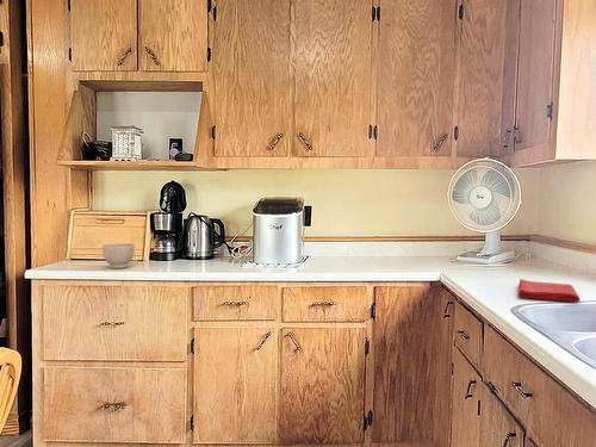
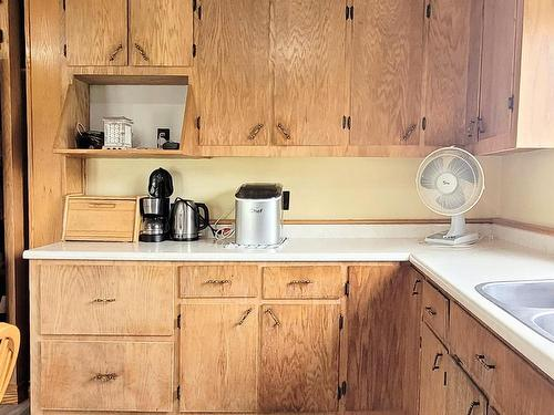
- bowl (118, 255)
- dish towel (546, 288)
